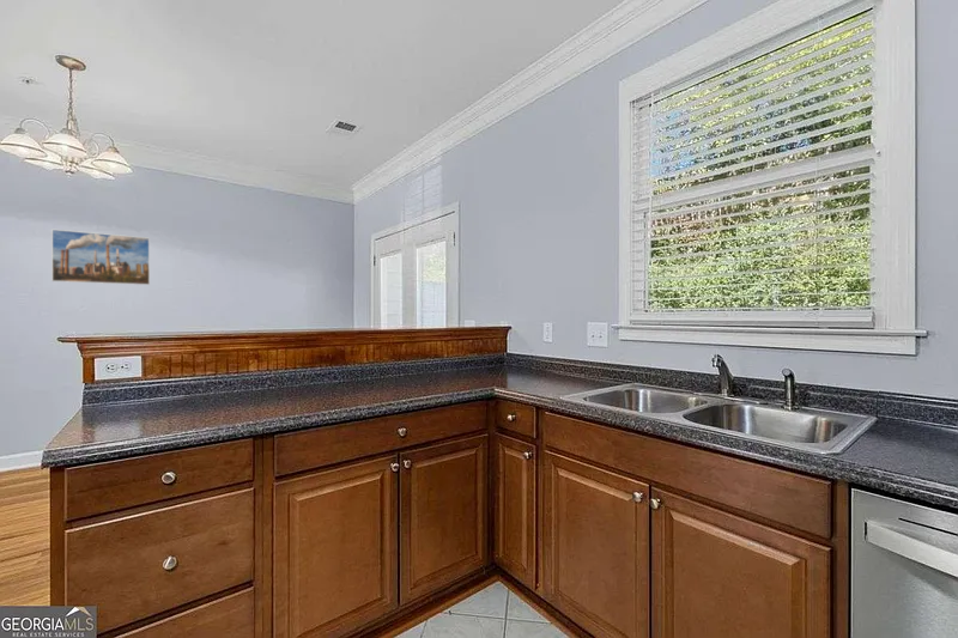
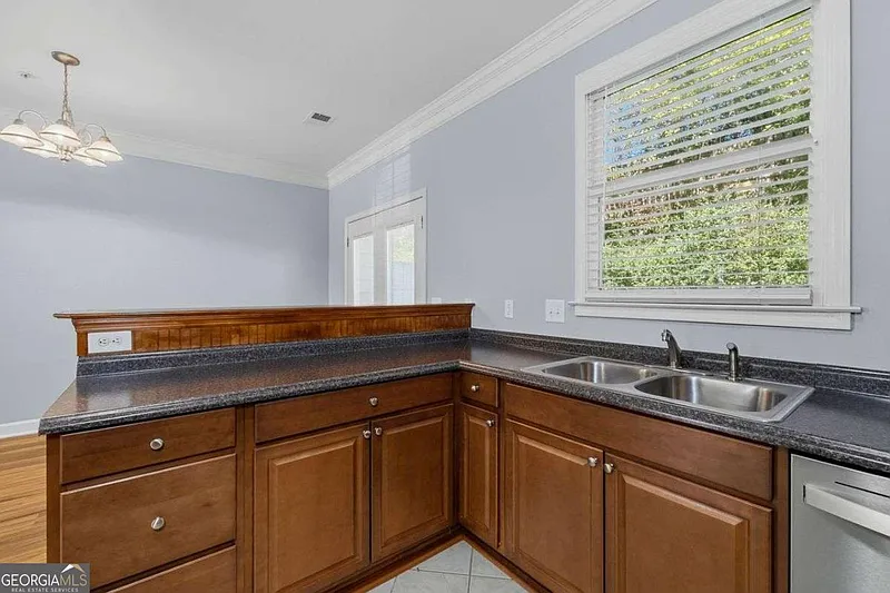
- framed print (103, 259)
